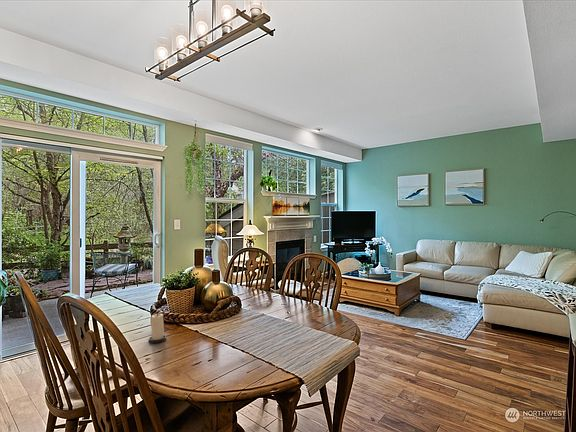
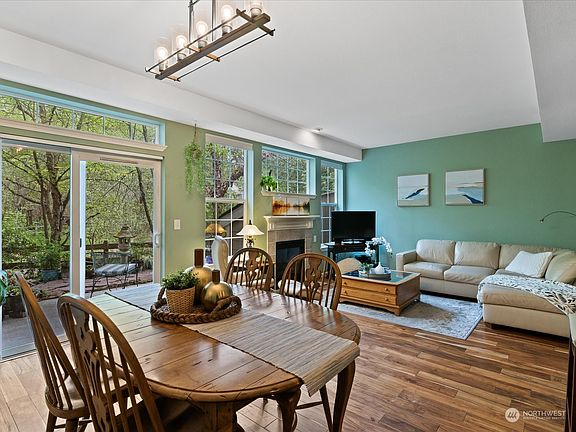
- candle (157, 326)
